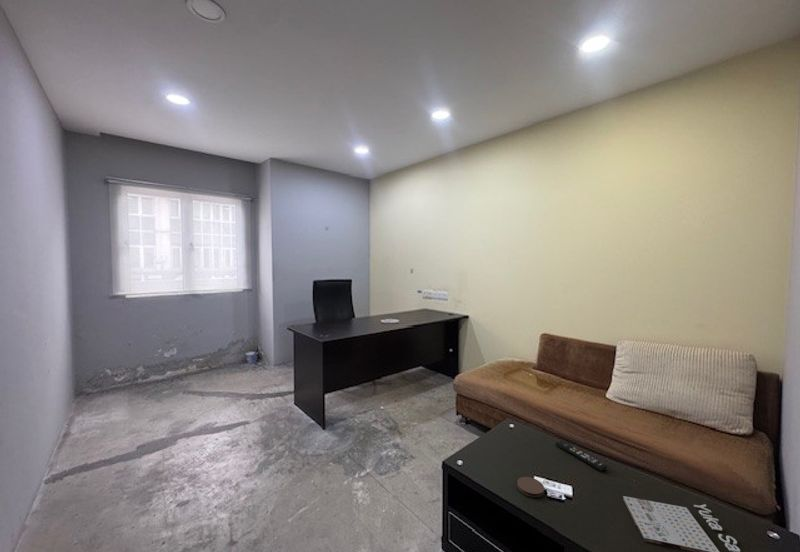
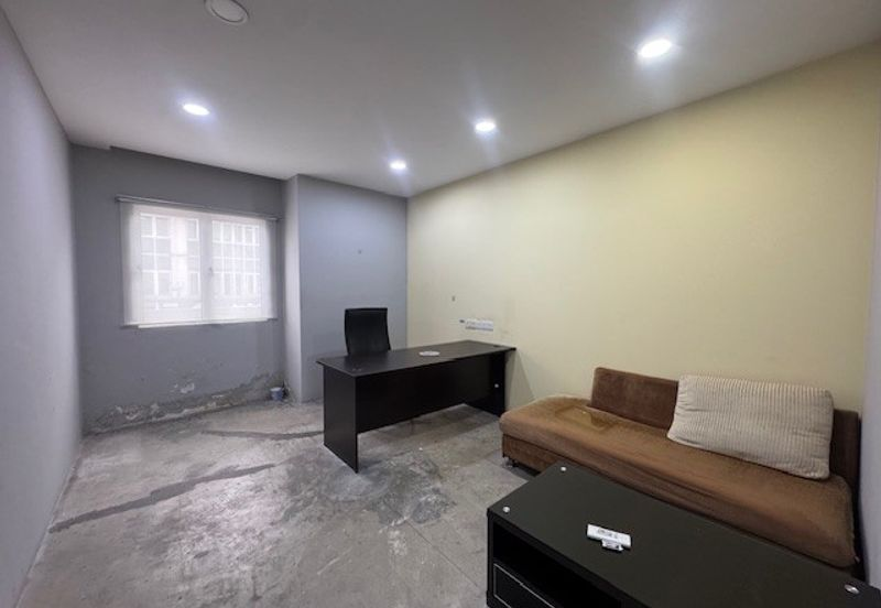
- remote control (579, 454)
- coaster (530, 486)
- magazine (677, 521)
